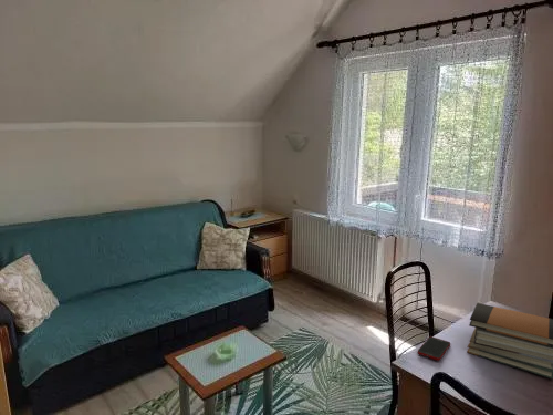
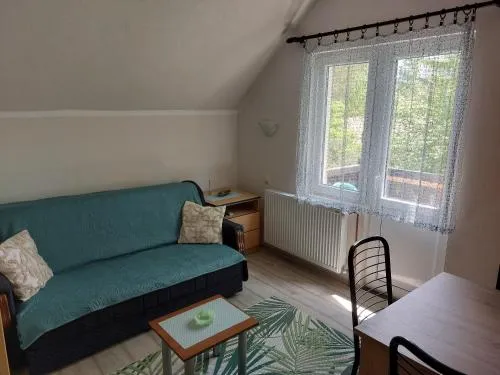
- book stack (514, 338)
- cell phone (434, 347)
